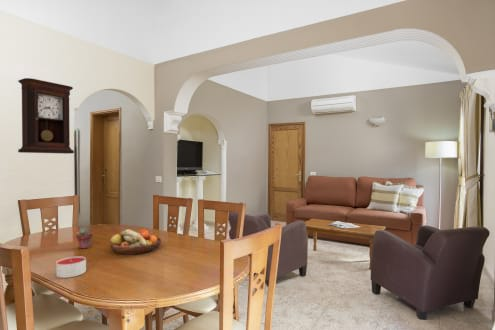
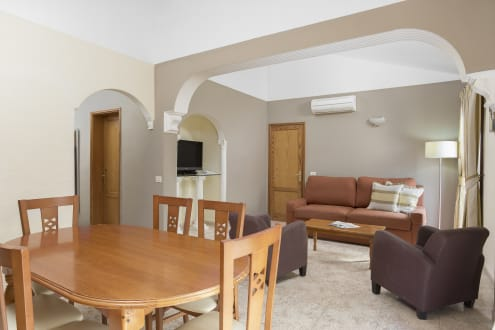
- candle (71, 266)
- potted succulent (84, 237)
- pendulum clock (48, 118)
- fruit bowl (136, 238)
